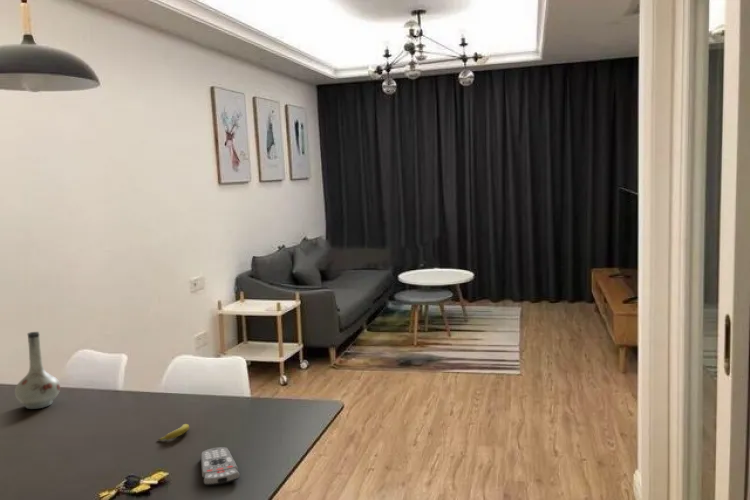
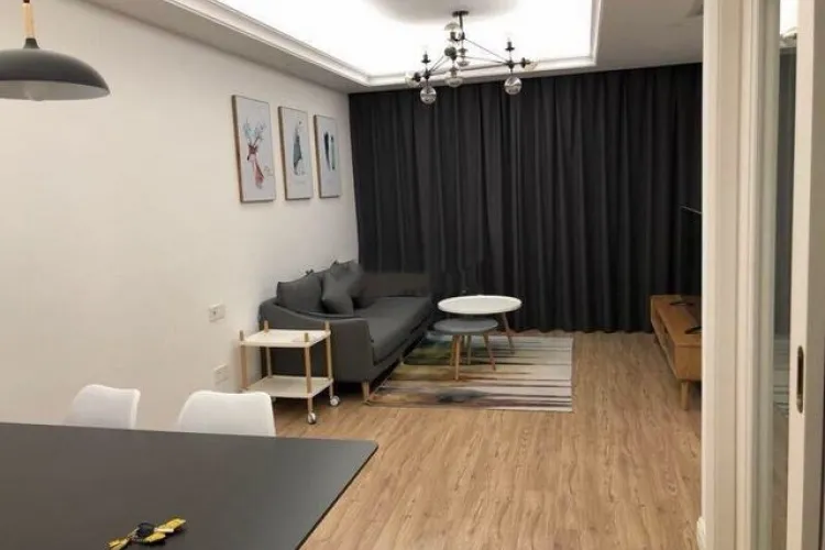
- vase (35, 369)
- remote control (218, 465)
- banana (177, 431)
